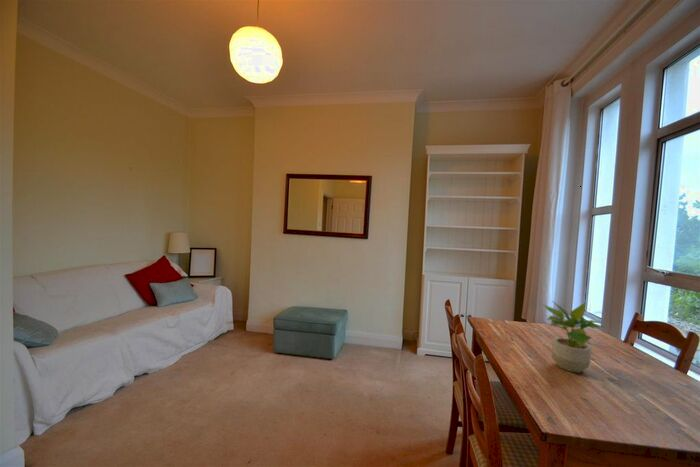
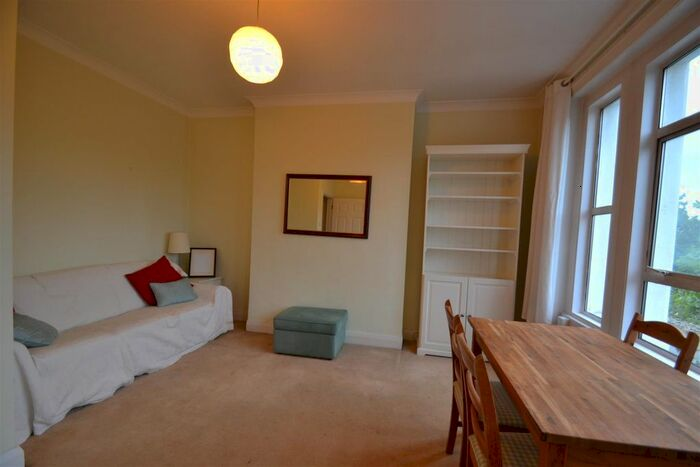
- potted plant (567, 334)
